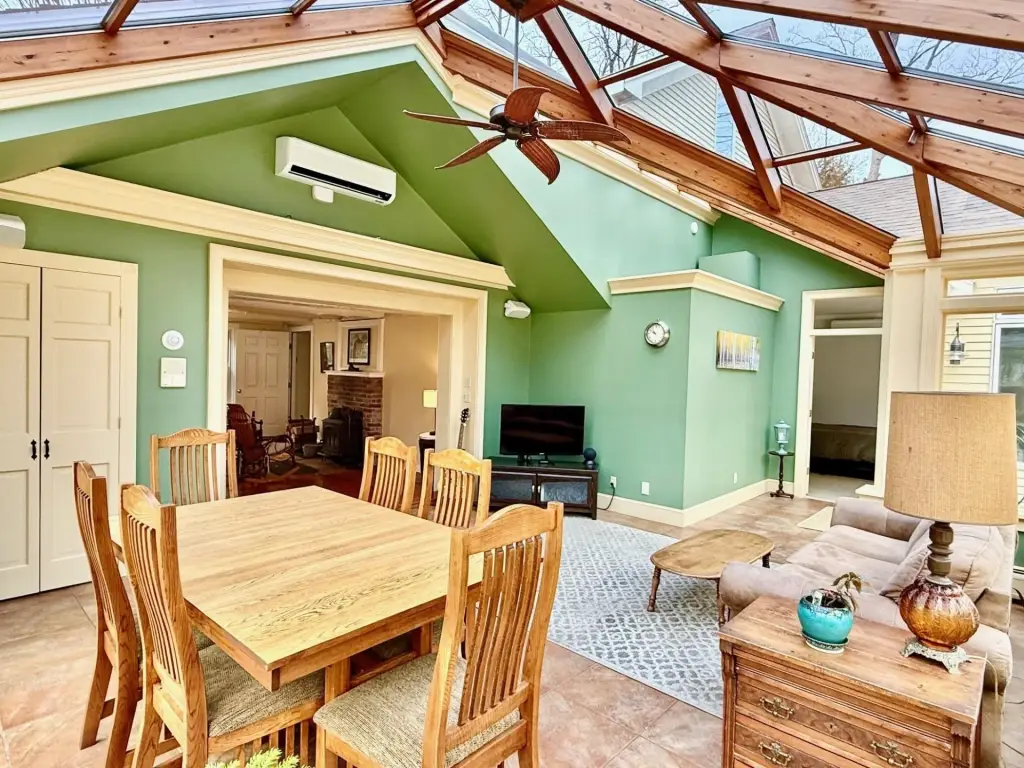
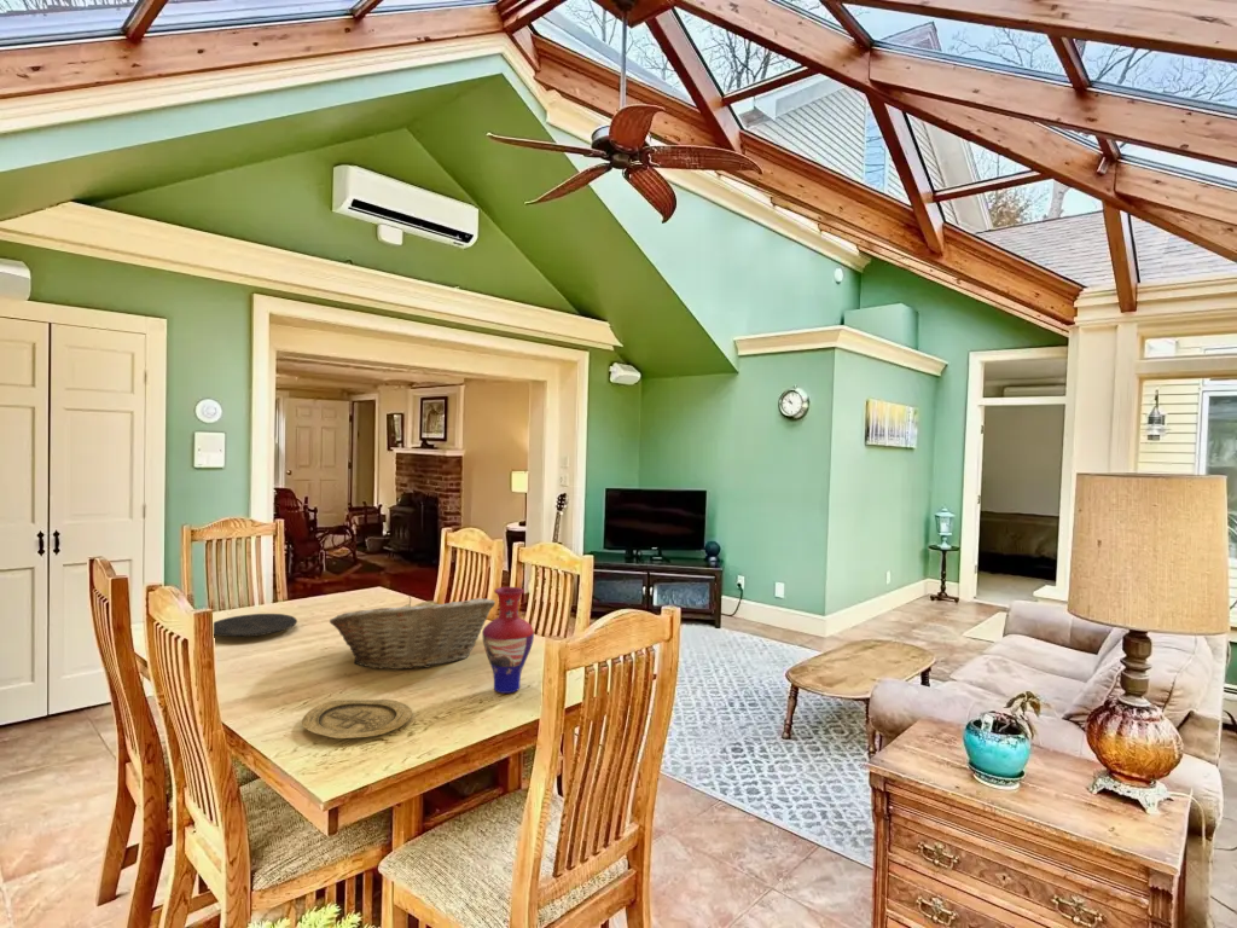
+ plate (358, 717)
+ plate (252, 627)
+ vase (507, 639)
+ fruit basket (416, 624)
